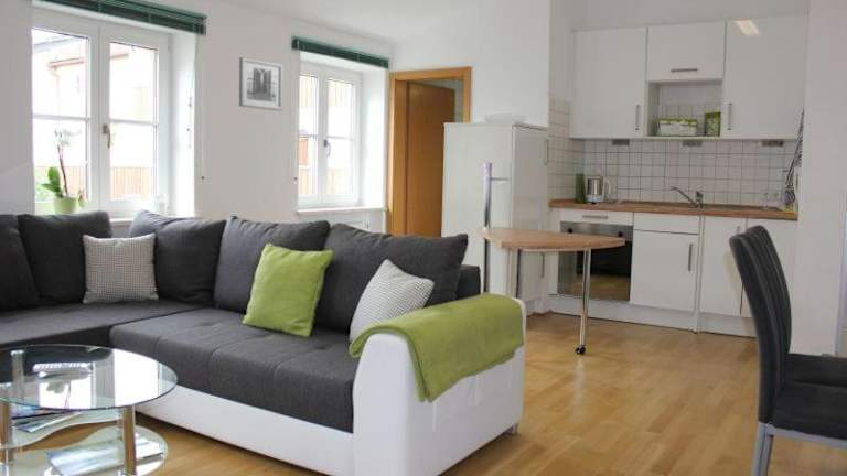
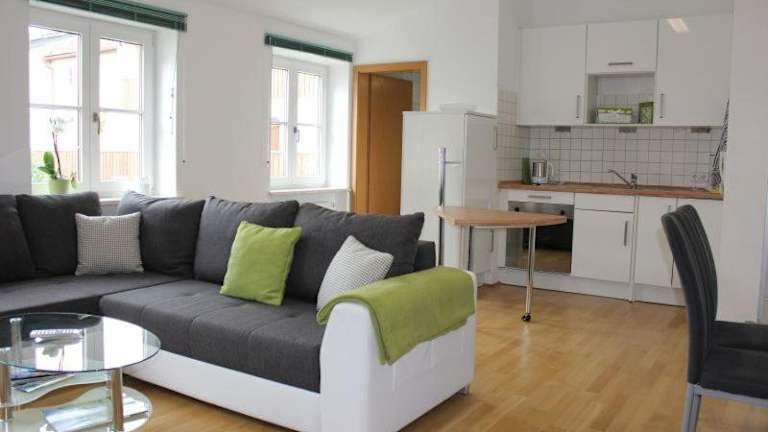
- wall art (261, 85)
